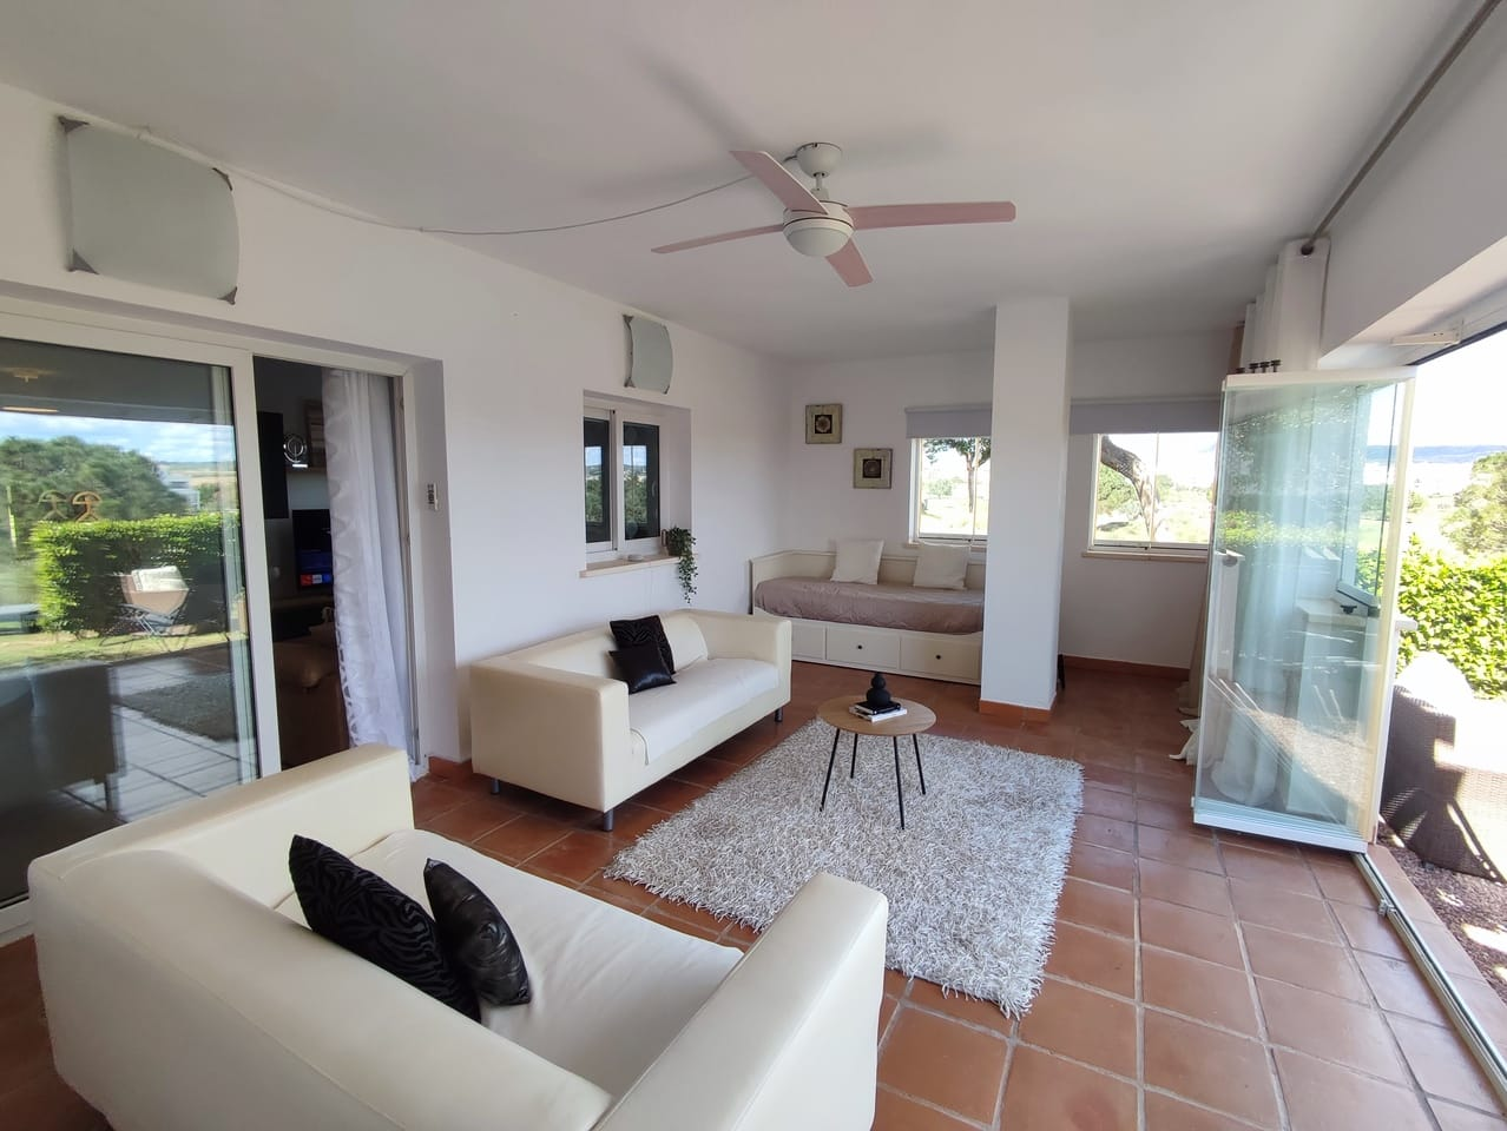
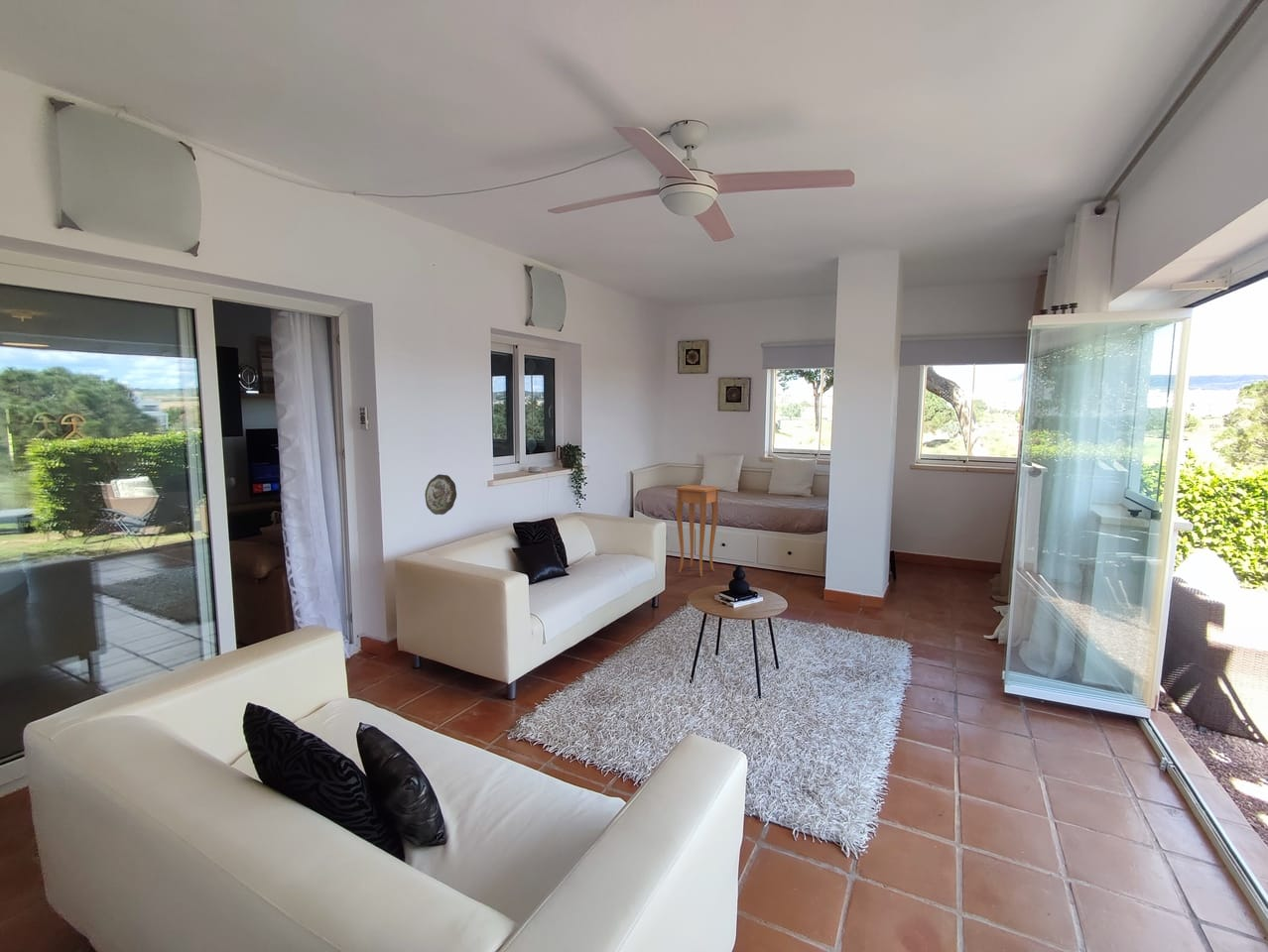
+ side table (699, 530)
+ decorative plate (440, 494)
